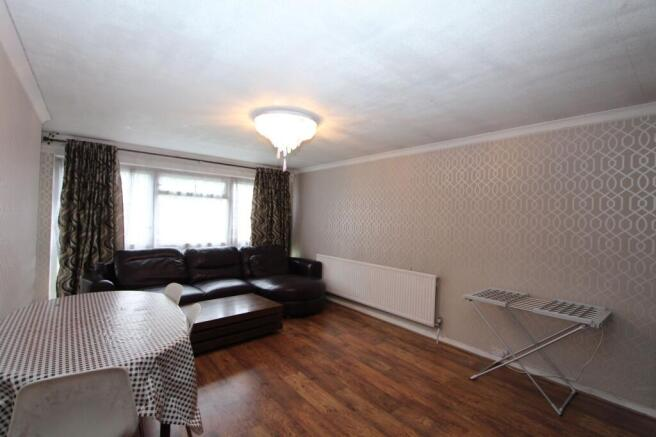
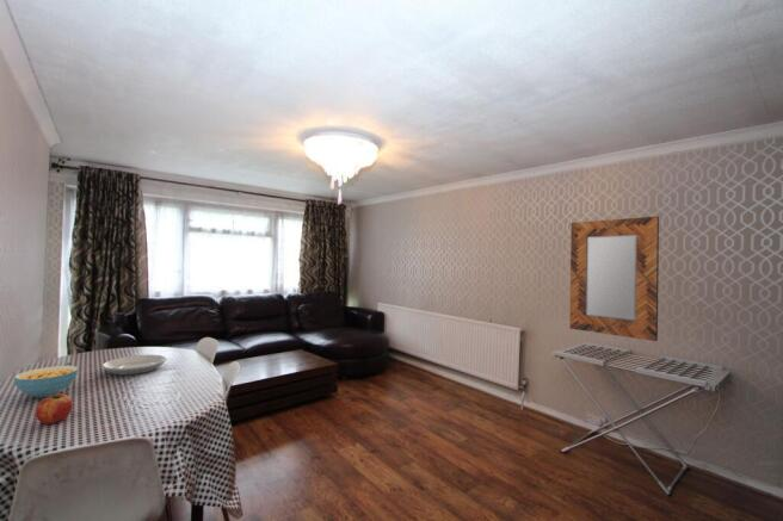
+ plate (135, 365)
+ home mirror (610, 277)
+ apple (54, 407)
+ cereal bowl (47, 383)
